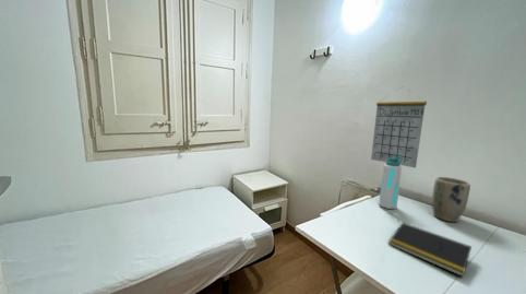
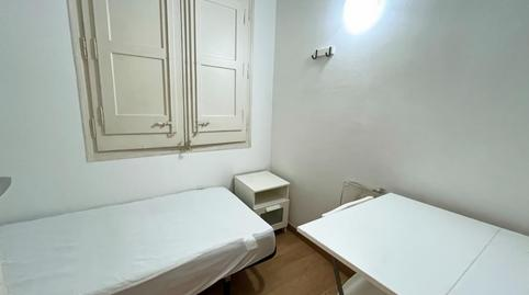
- notepad (428, 245)
- plant pot (449, 199)
- water bottle (391, 181)
- calendar (396, 126)
